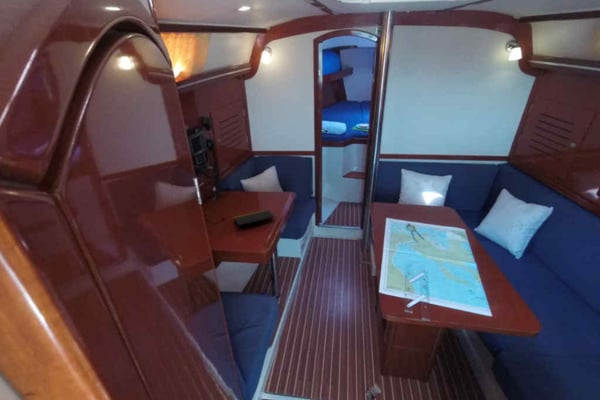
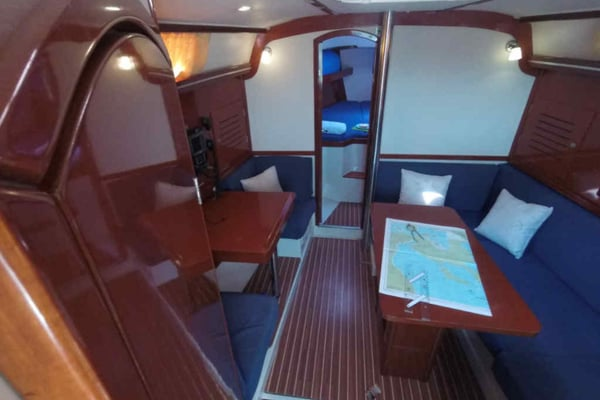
- notepad (254, 217)
